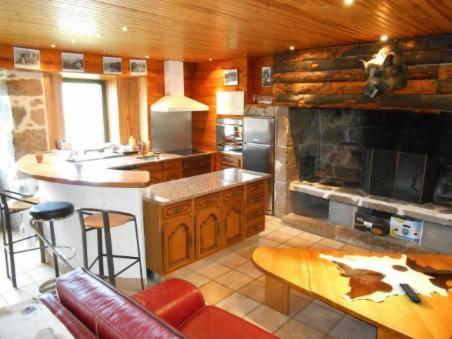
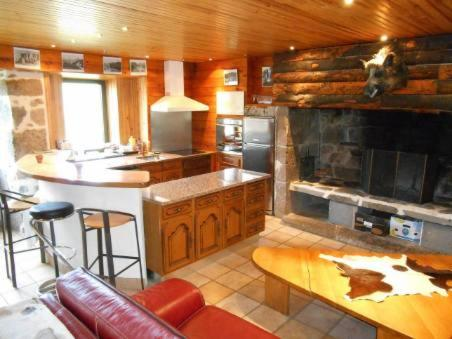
- remote control (409, 292)
